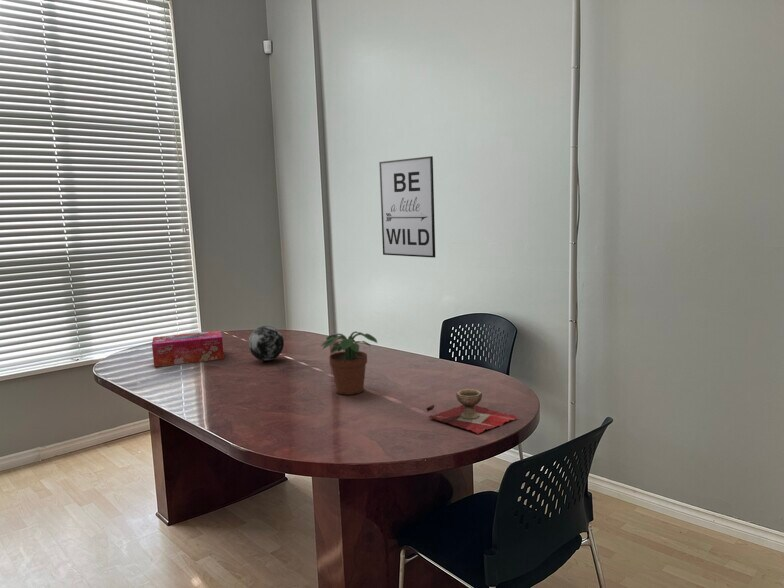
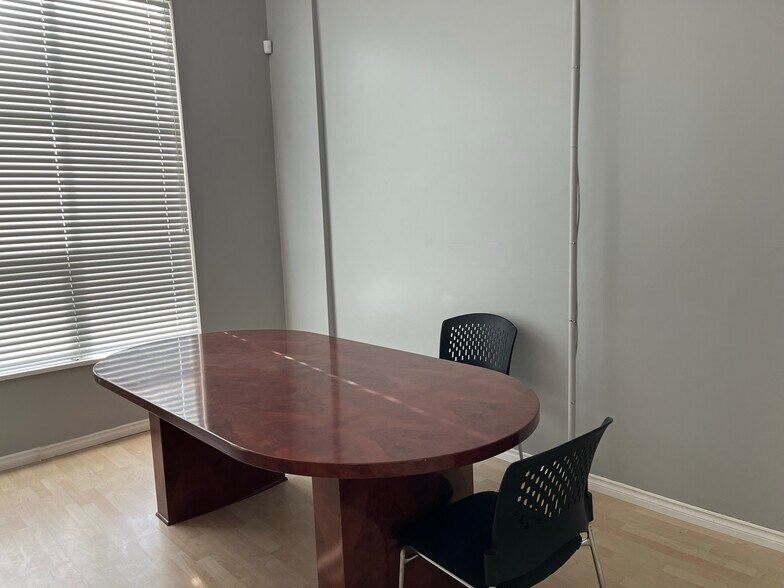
- potted plant (349, 362)
- decorative bowl (471, 406)
- wall art (406, 208)
- decorative orb (266, 343)
- tissue box (188, 347)
